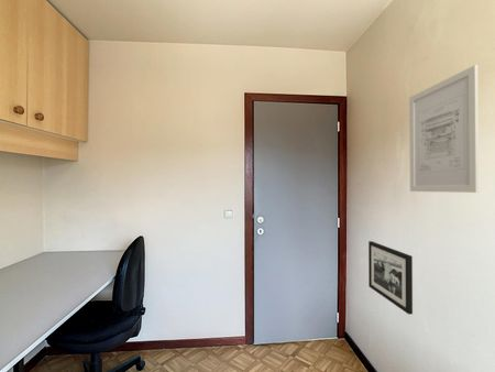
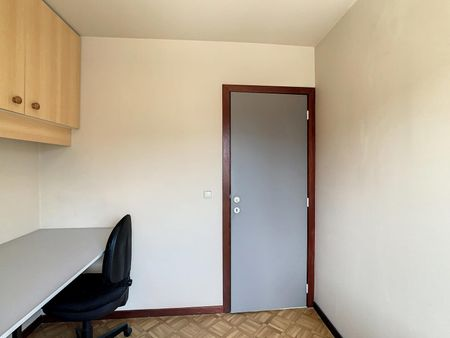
- picture frame (387, 273)
- wall art (438, 138)
